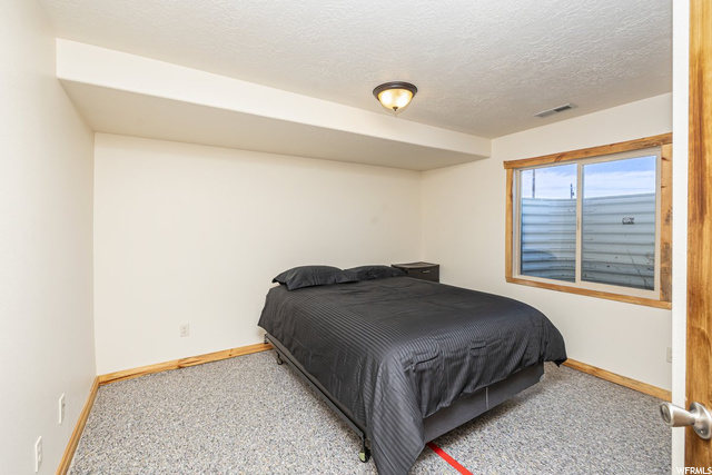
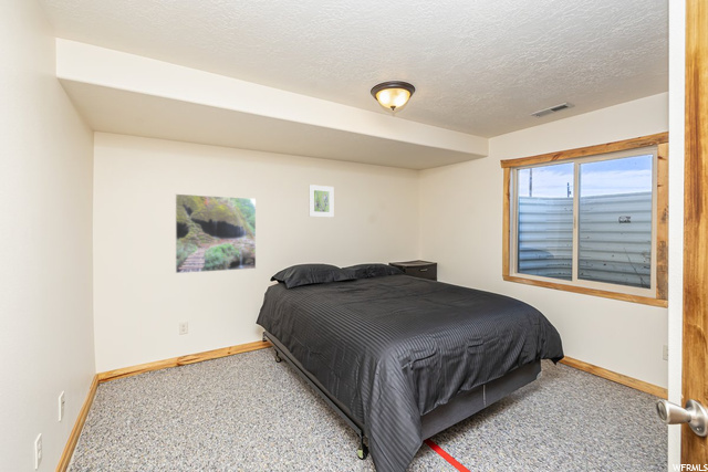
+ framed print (218, 233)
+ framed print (321, 201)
